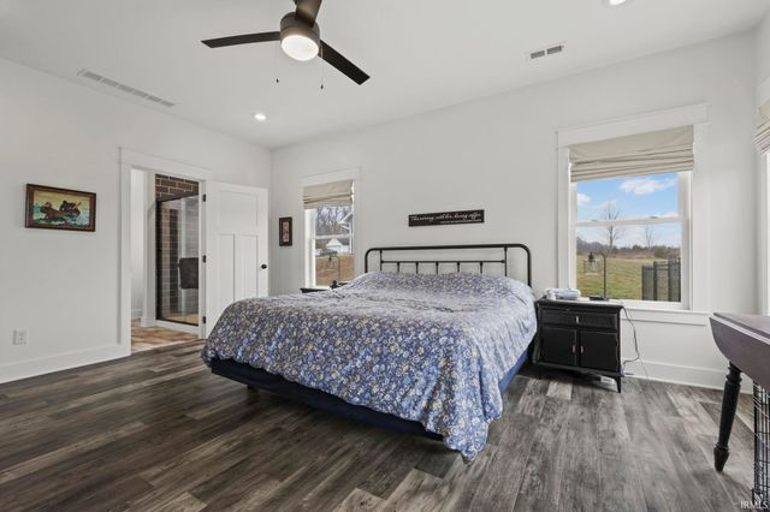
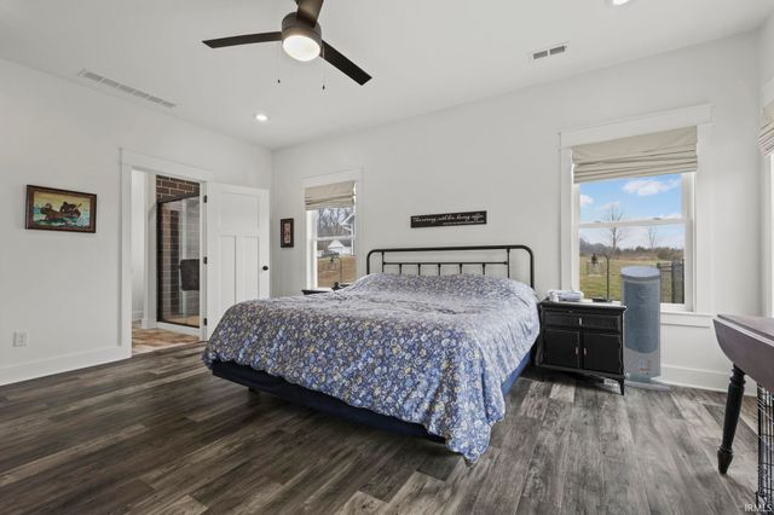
+ air purifier (640, 324)
